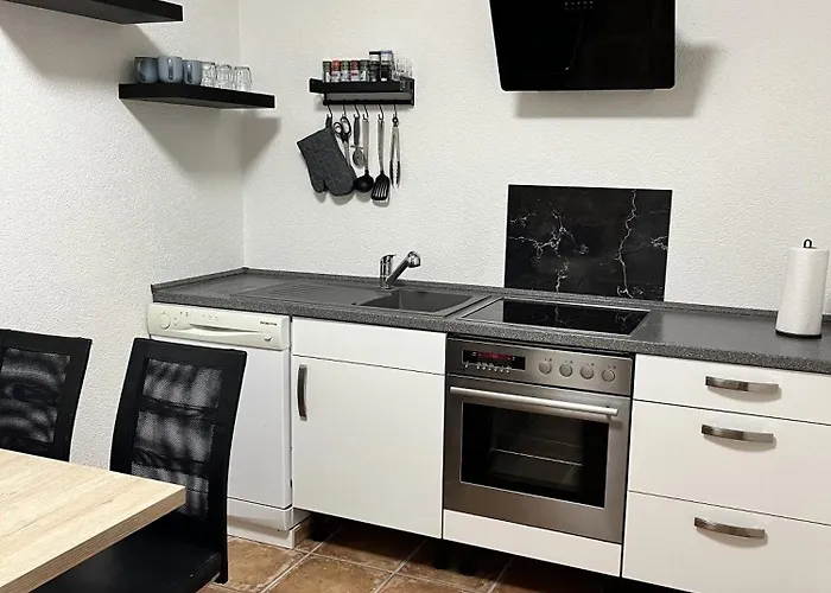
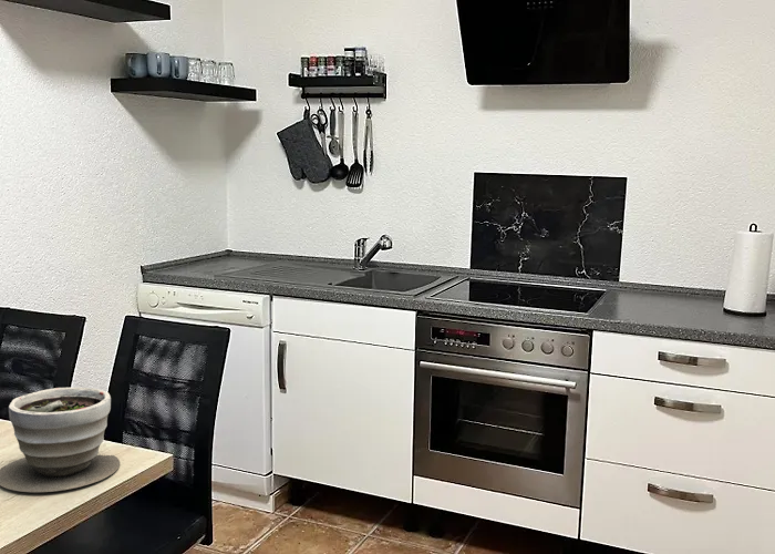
+ planter (58, 433)
